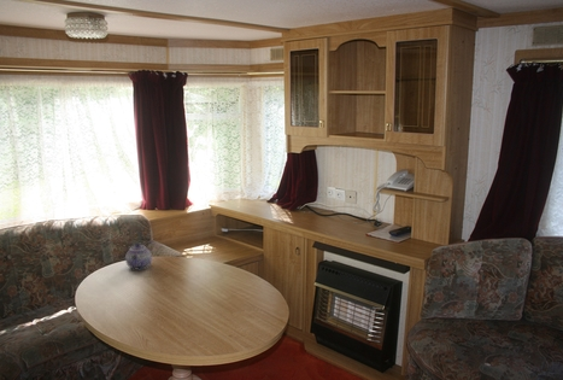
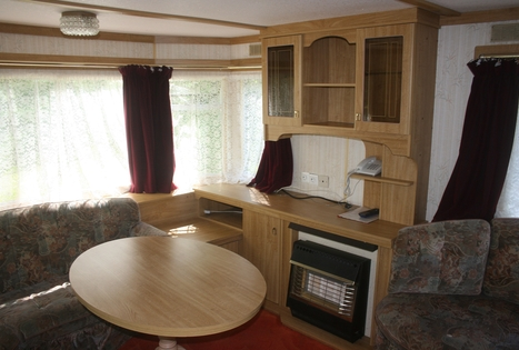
- teapot (137, 255)
